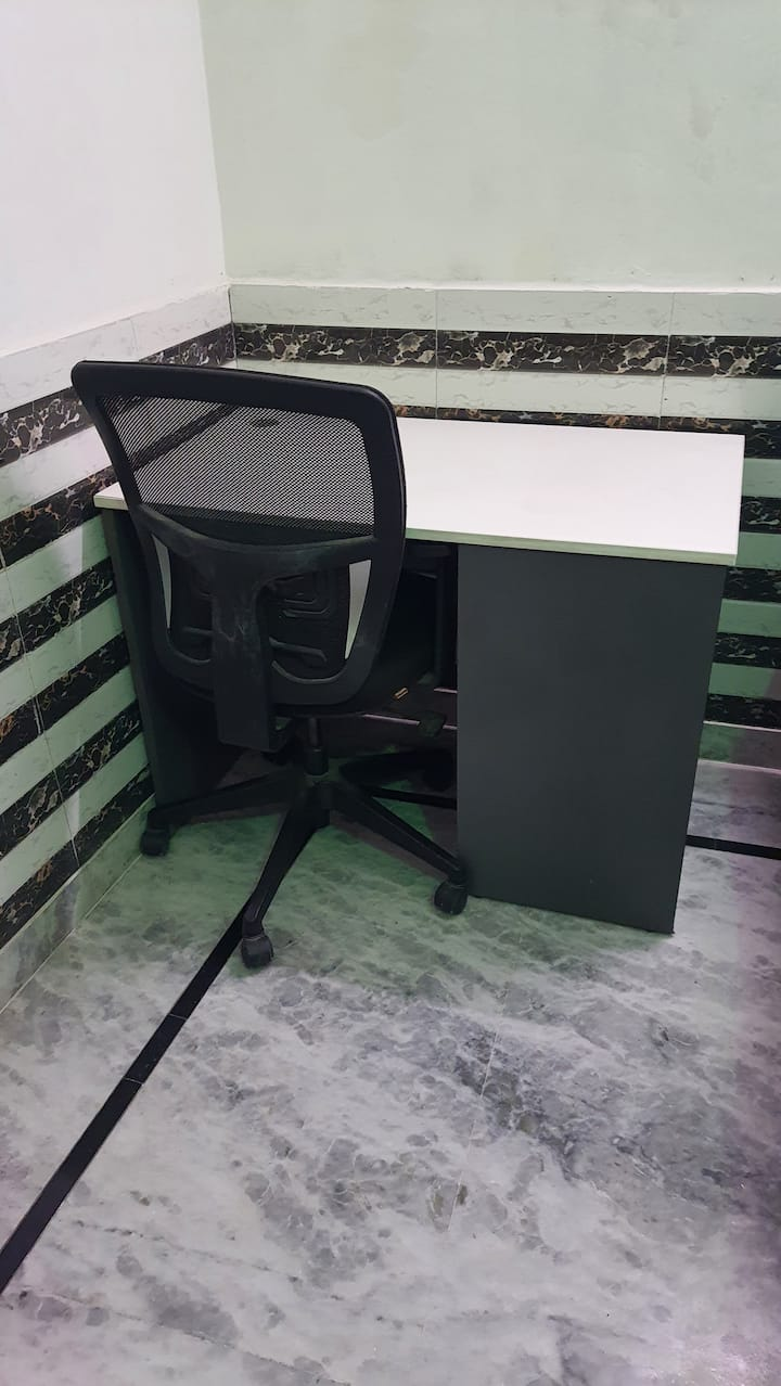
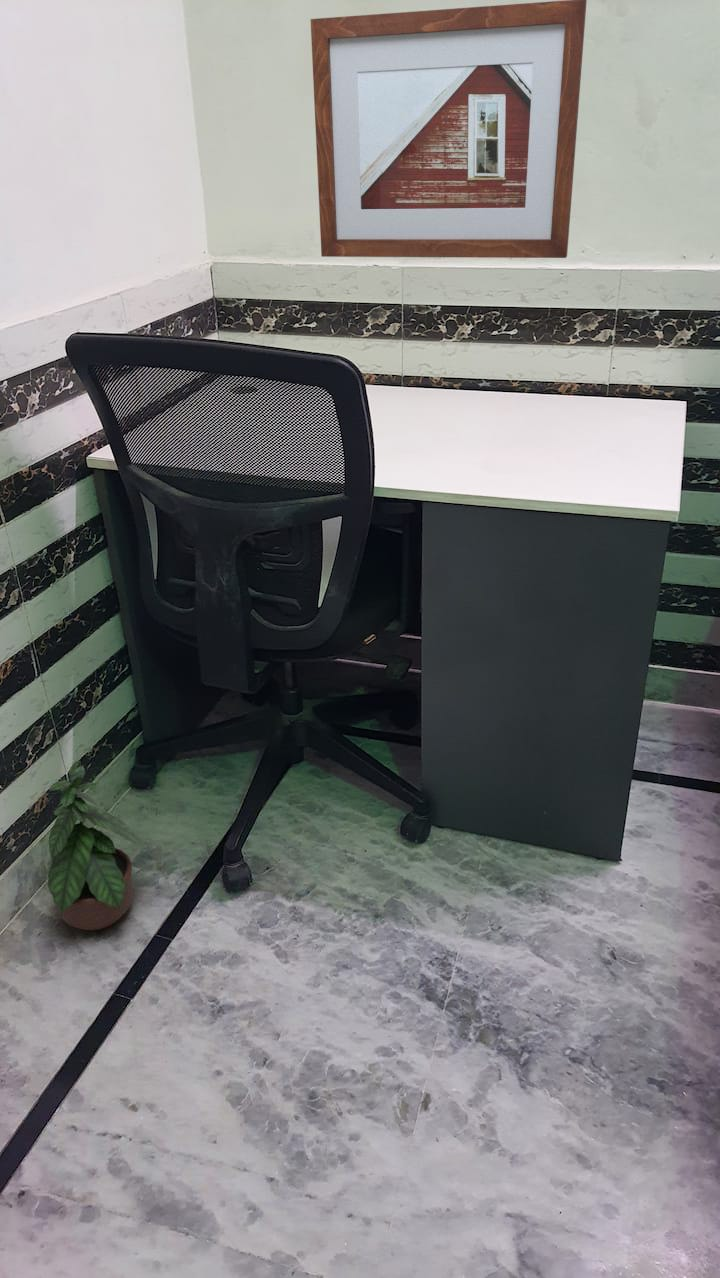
+ potted plant (89, 842)
+ picture frame (441, 140)
